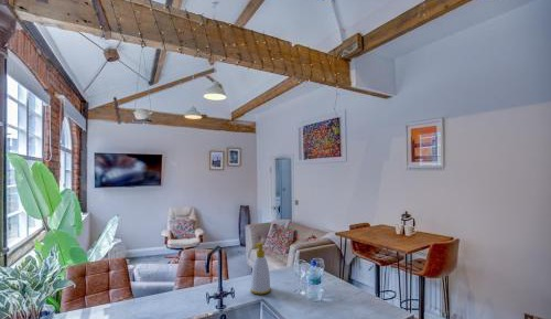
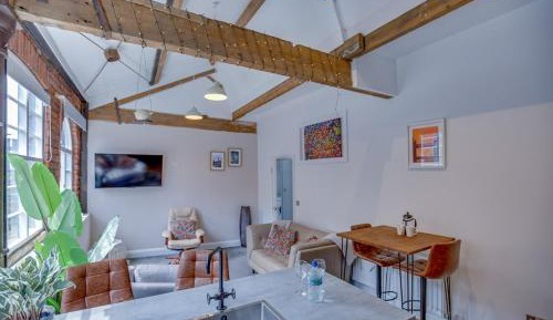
- soap bottle (260, 266)
